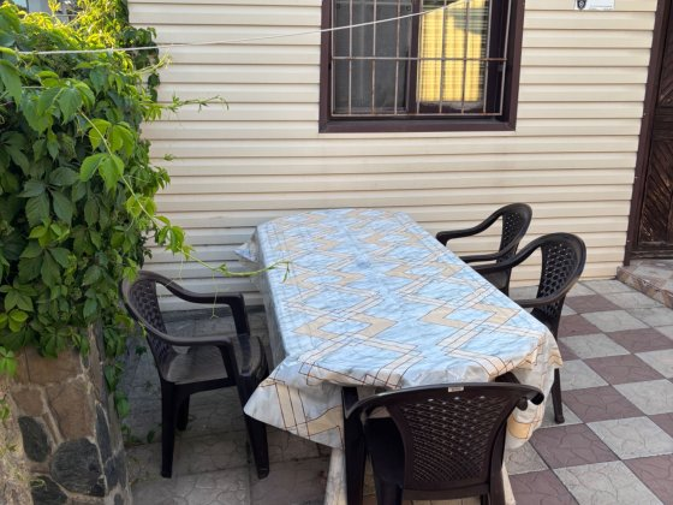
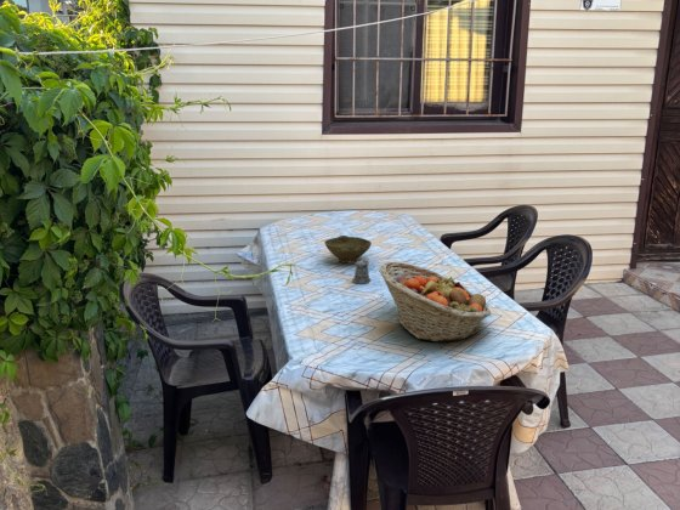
+ pepper shaker (359, 270)
+ bowl (347, 250)
+ fruit basket (432, 298)
